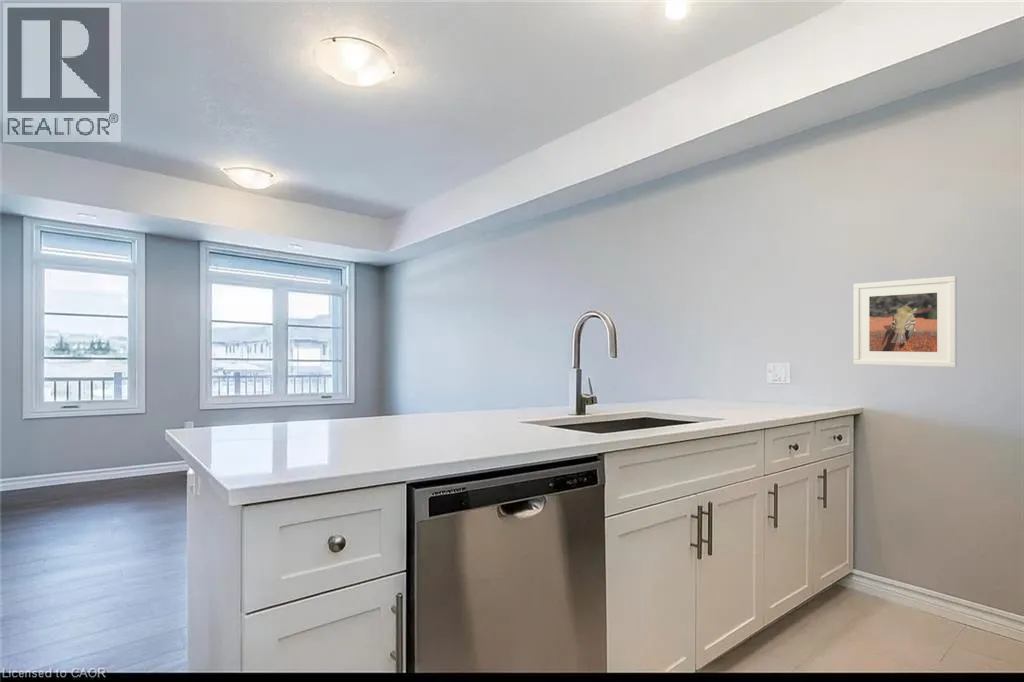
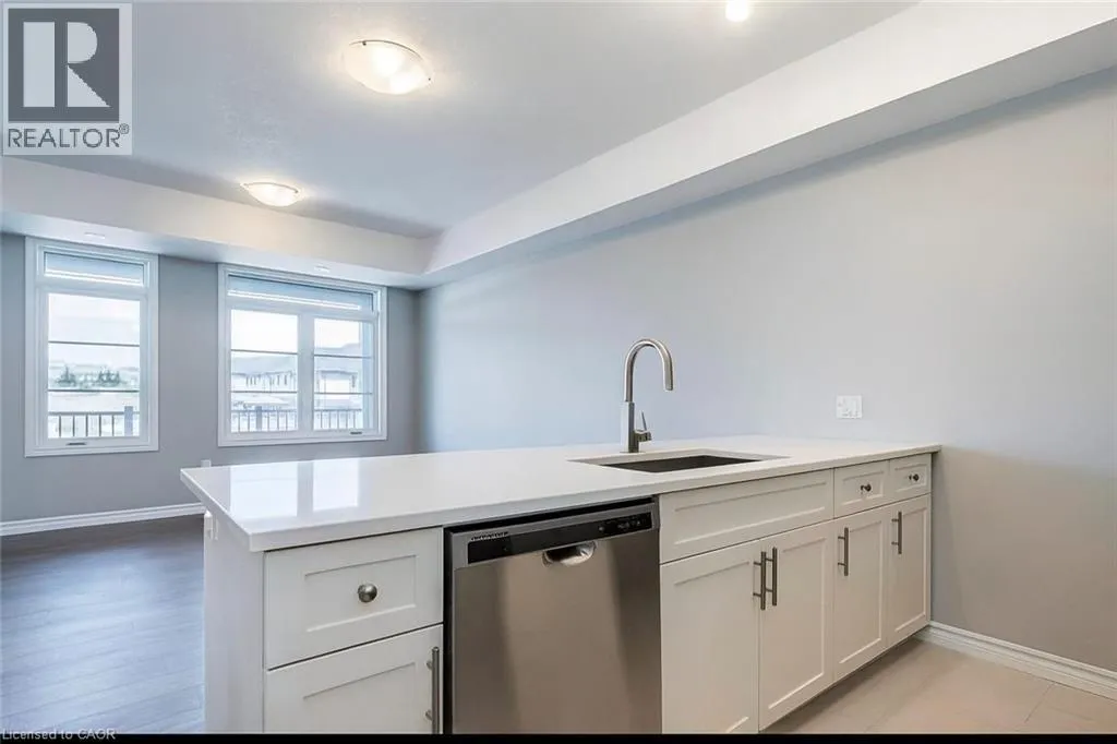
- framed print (902, 323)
